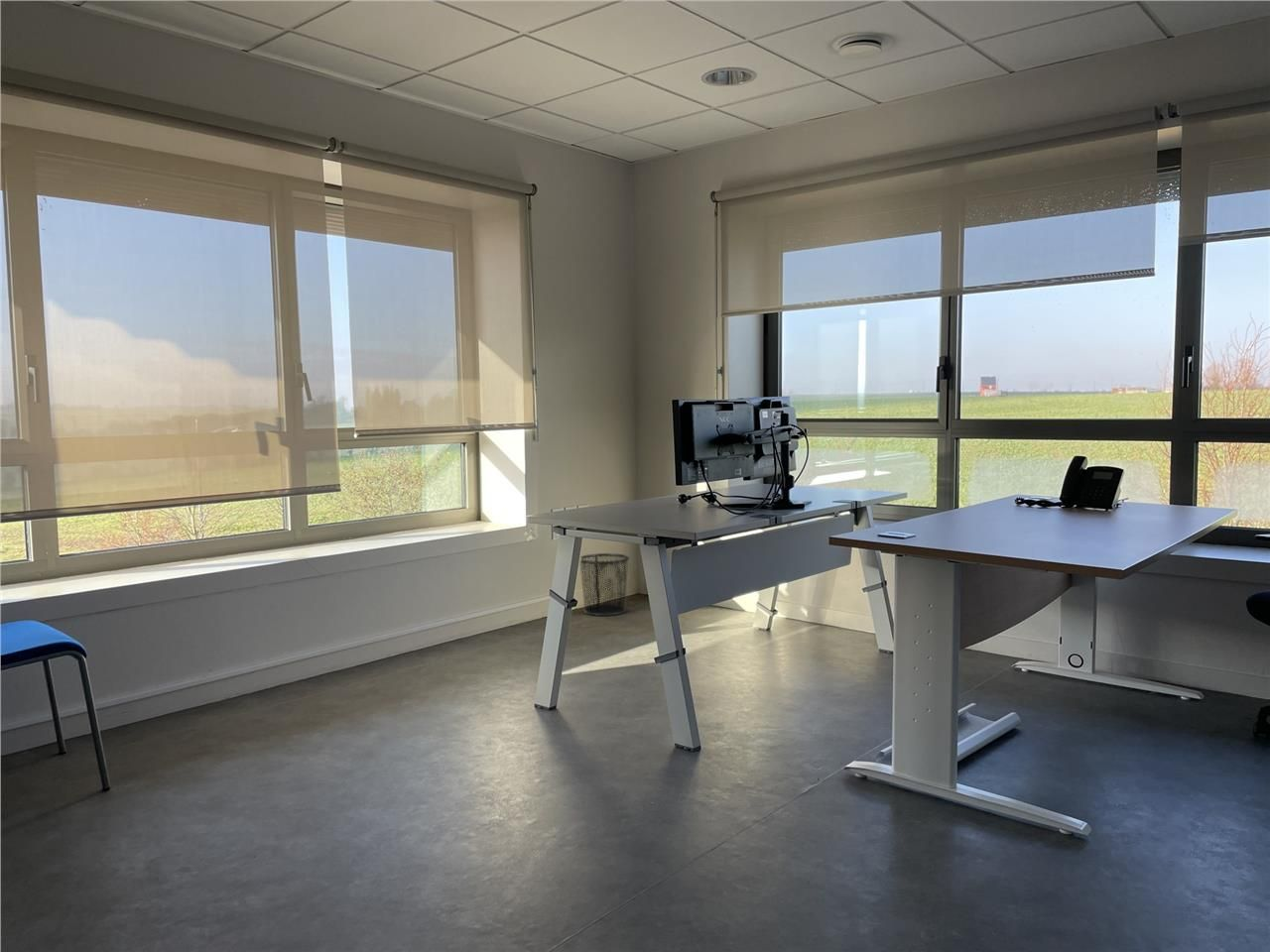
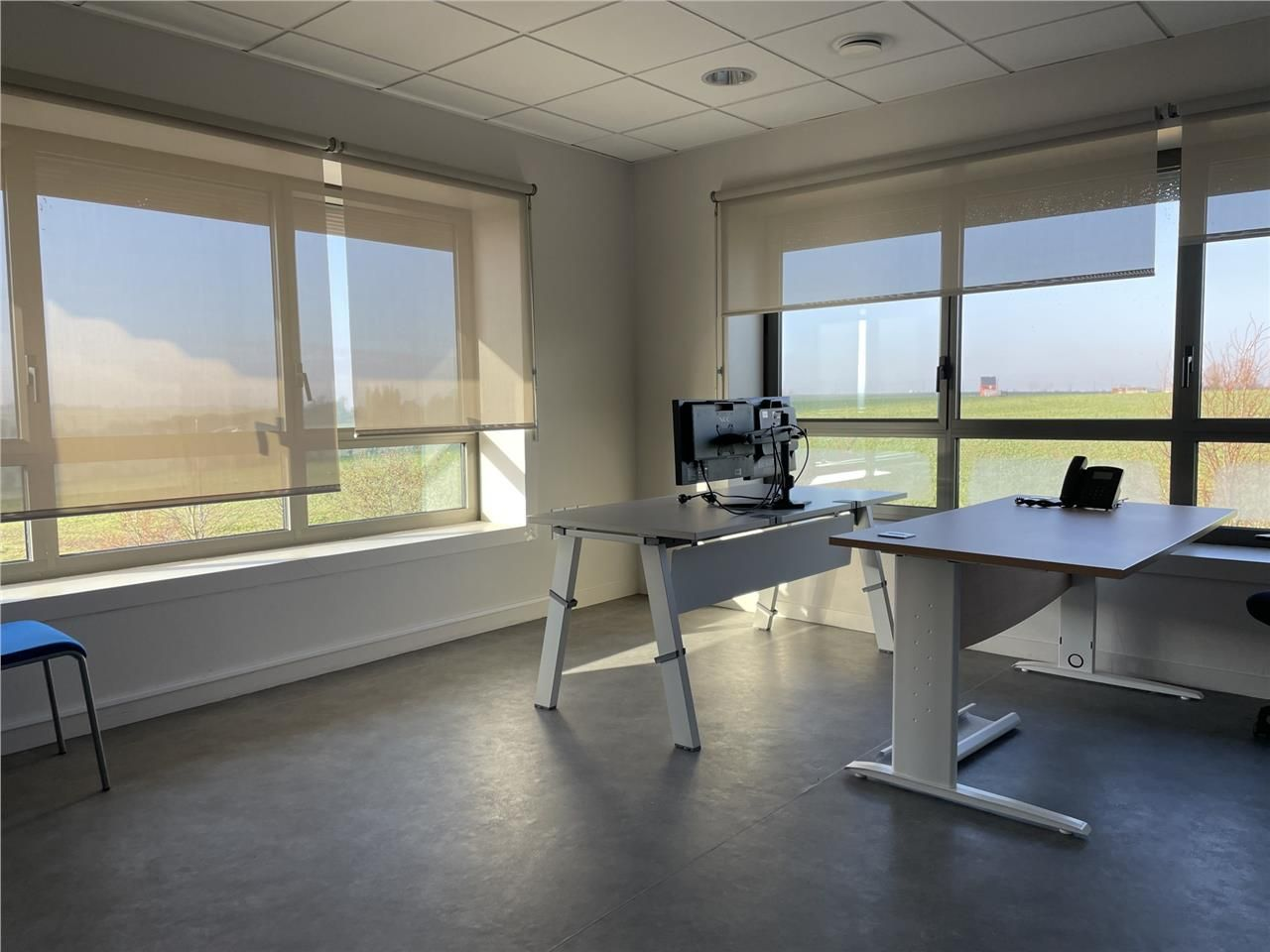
- waste bin (604, 584)
